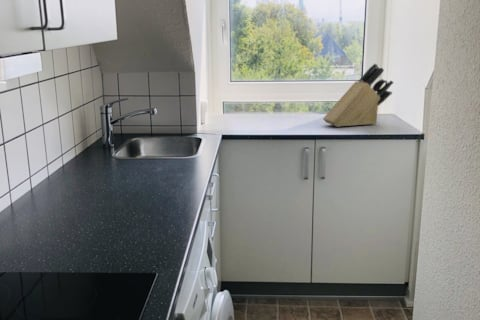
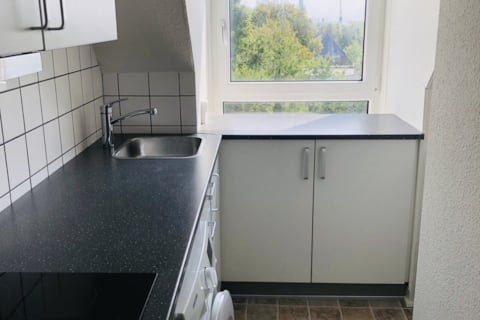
- knife block (358, 94)
